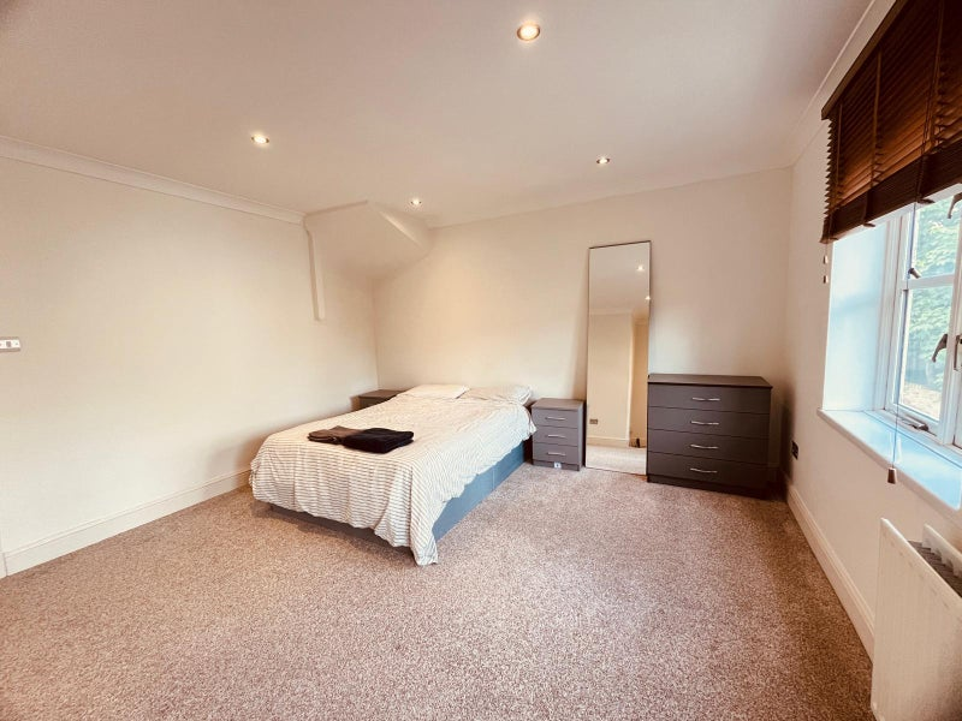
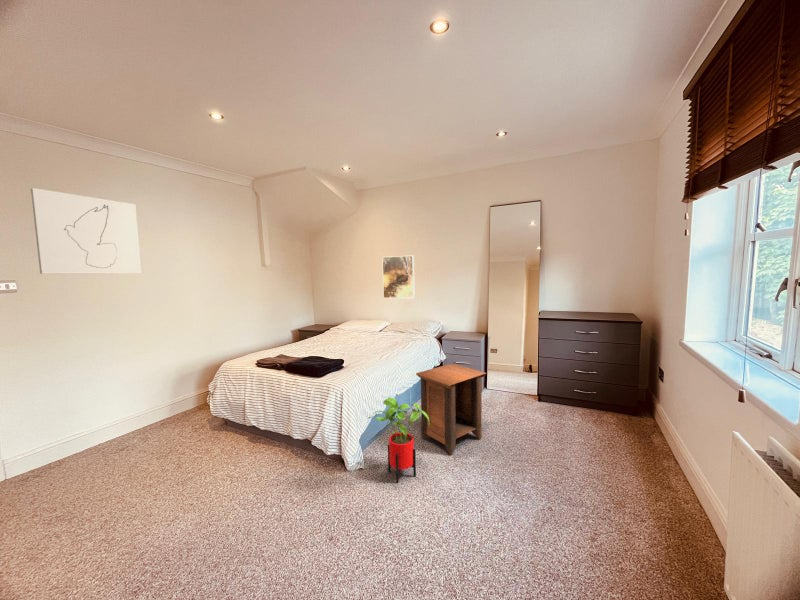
+ wall art (92, 235)
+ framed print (398, 277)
+ house plant (398, 435)
+ nightstand (451, 406)
